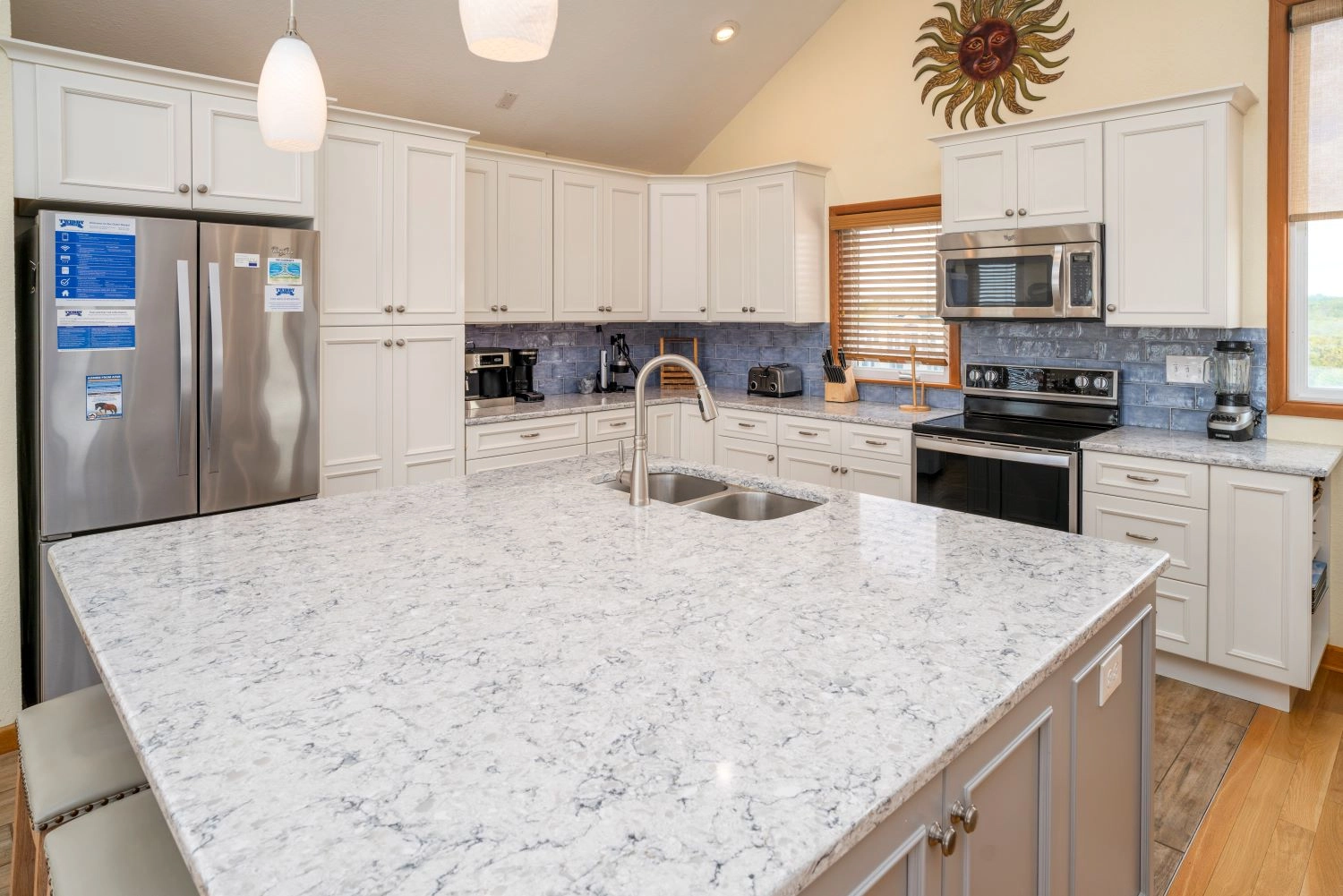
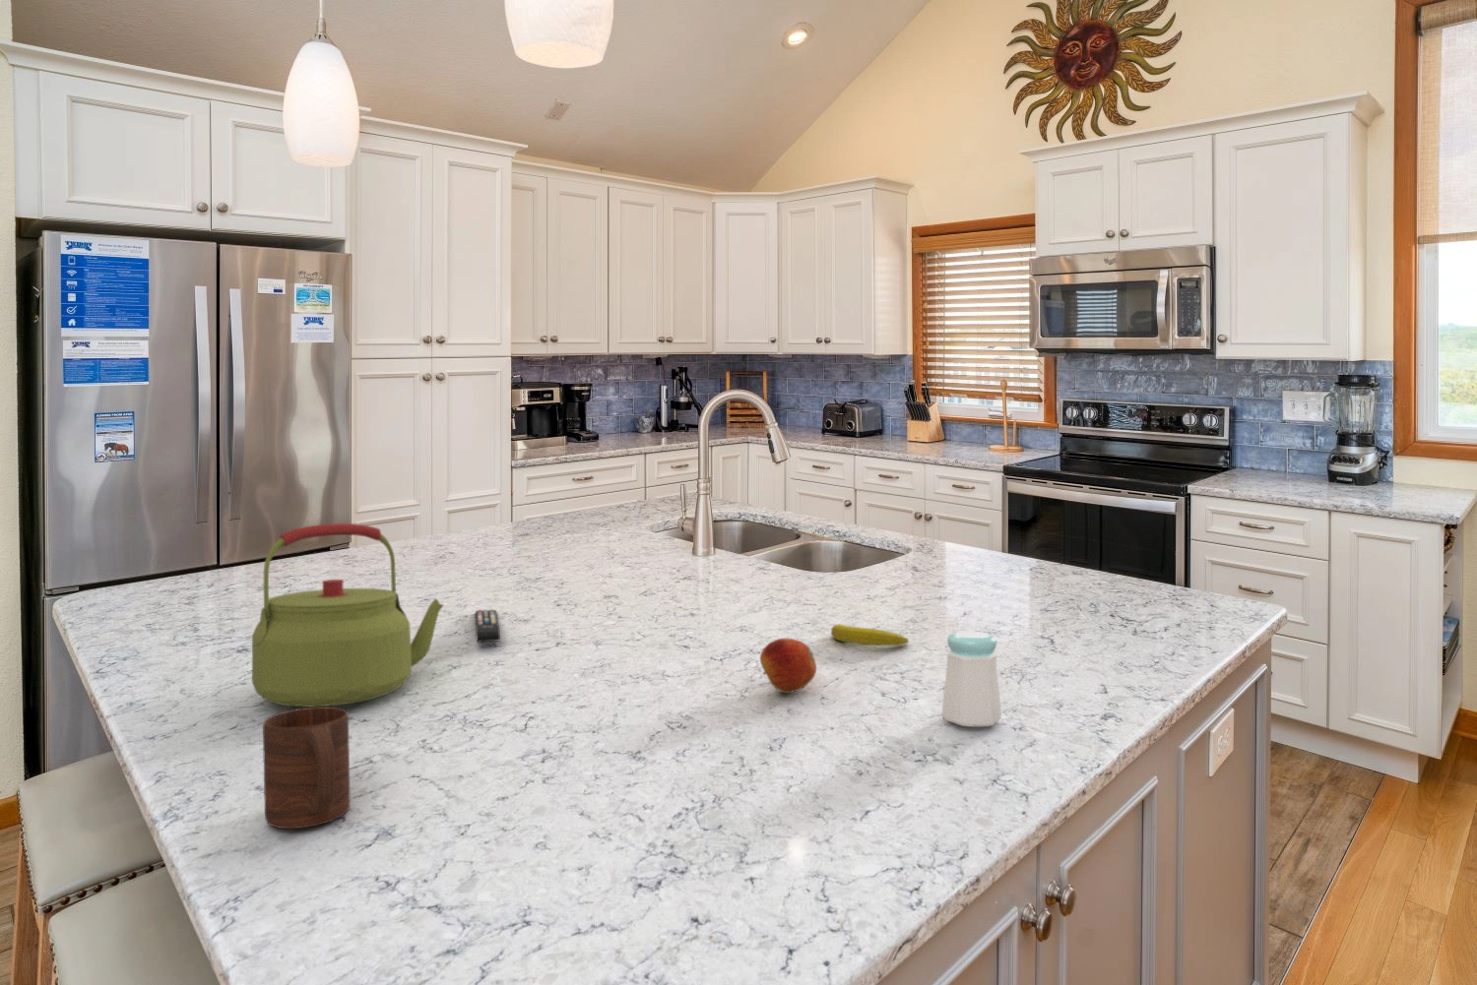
+ salt shaker (971, 677)
+ banana (867, 633)
+ remote control (486, 623)
+ cup (315, 768)
+ fruit (787, 665)
+ kettle (354, 605)
